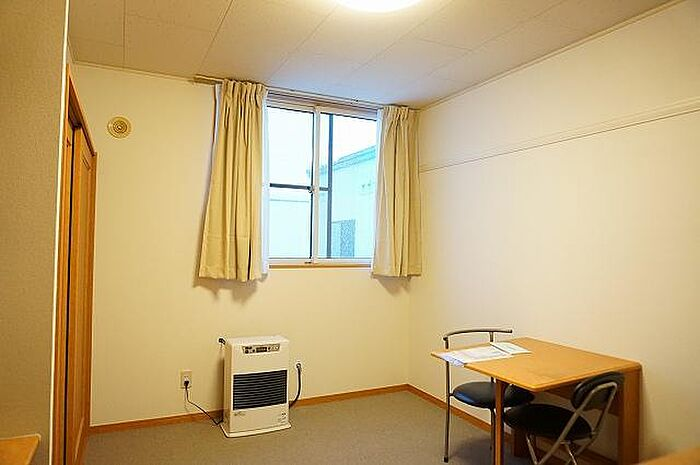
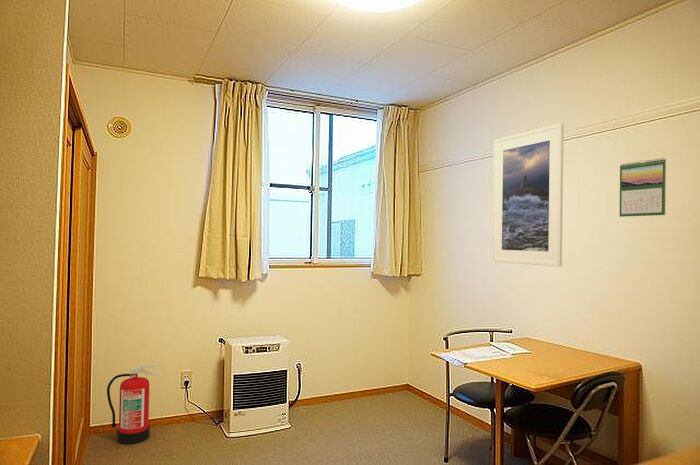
+ calendar (641, 187)
+ fire extinguisher (134, 401)
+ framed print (525, 198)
